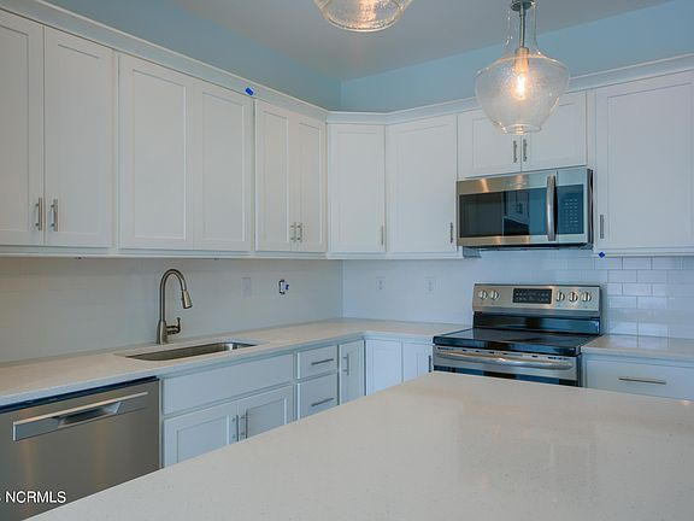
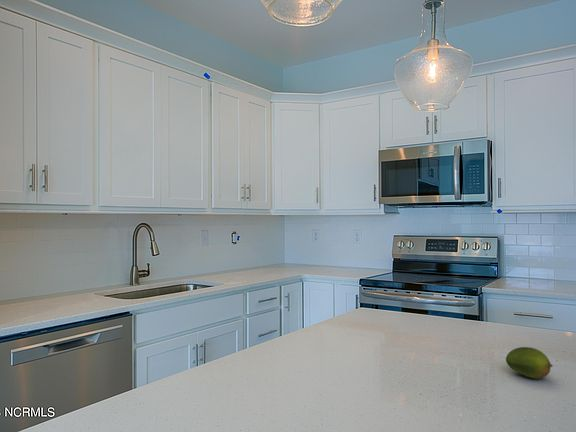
+ fruit (528, 361)
